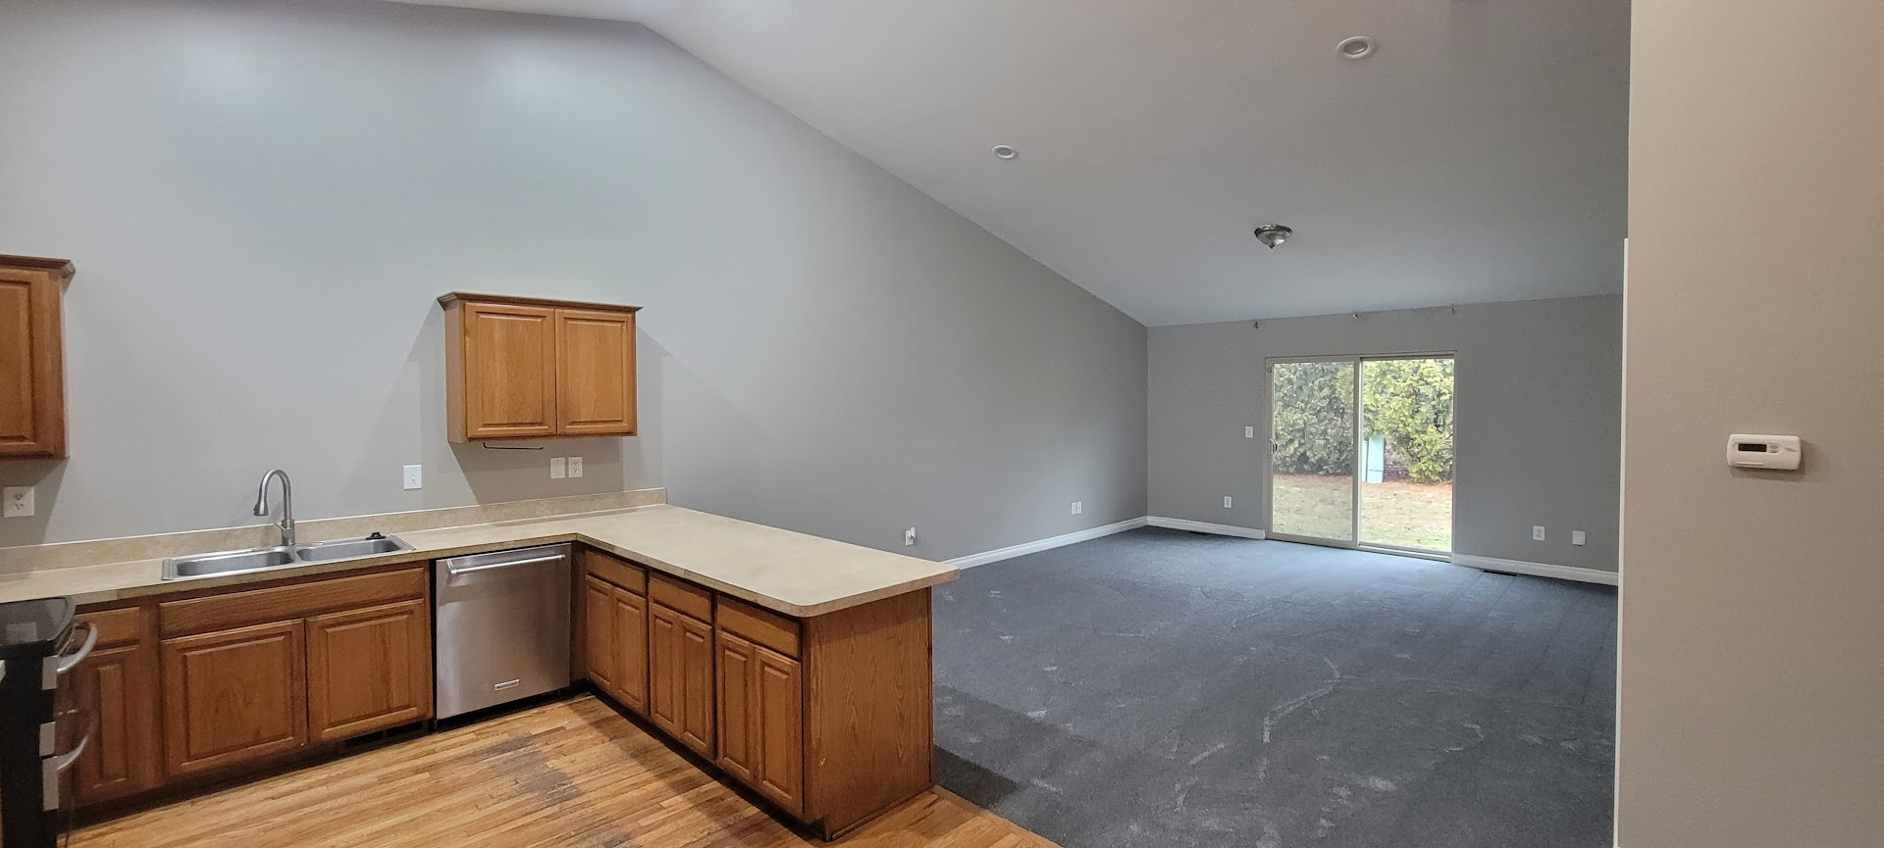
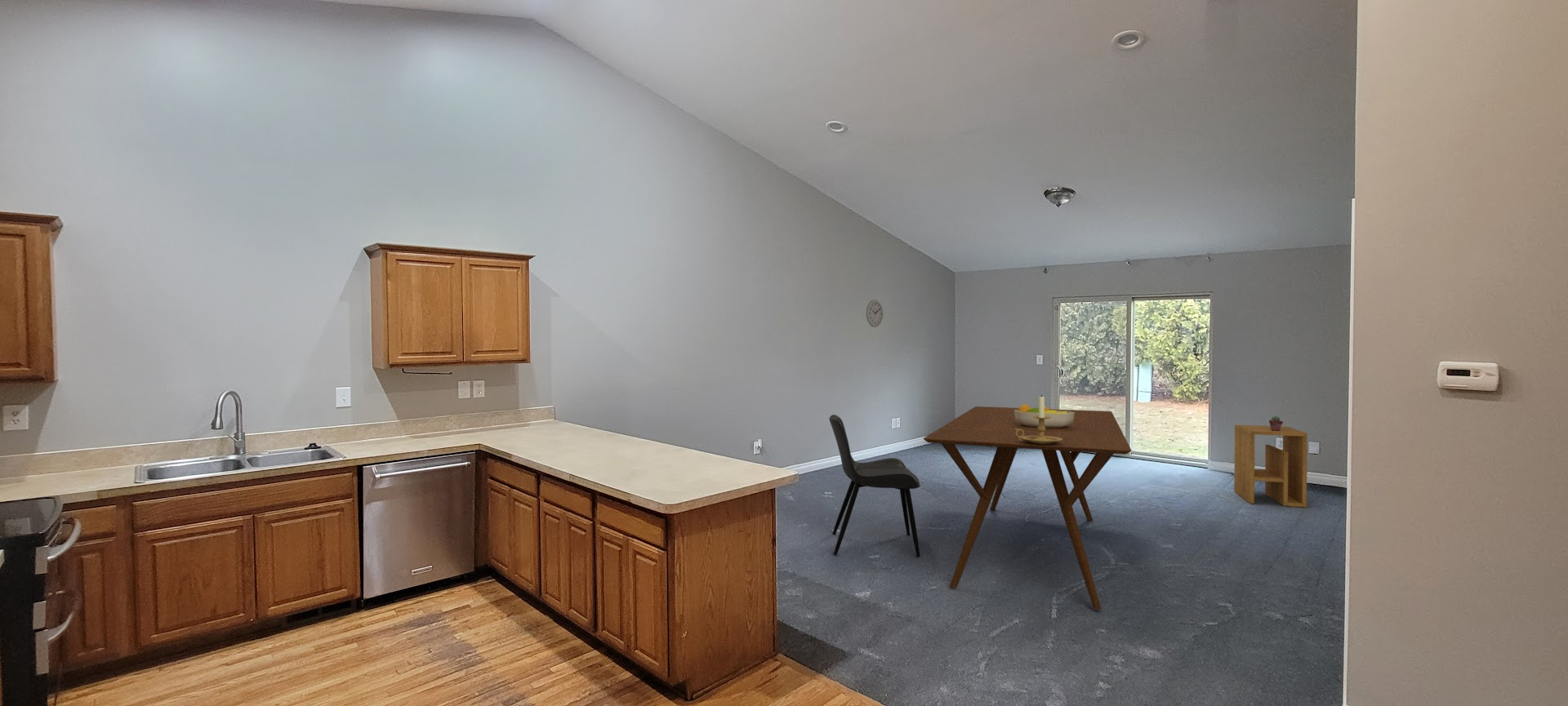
+ dining table (1051, 479)
+ side table (1268, 464)
+ fruit bowl (1045, 415)
+ potted succulent (1276, 423)
+ candle holder (1041, 418)
+ chair (874, 481)
+ wall clock (875, 313)
